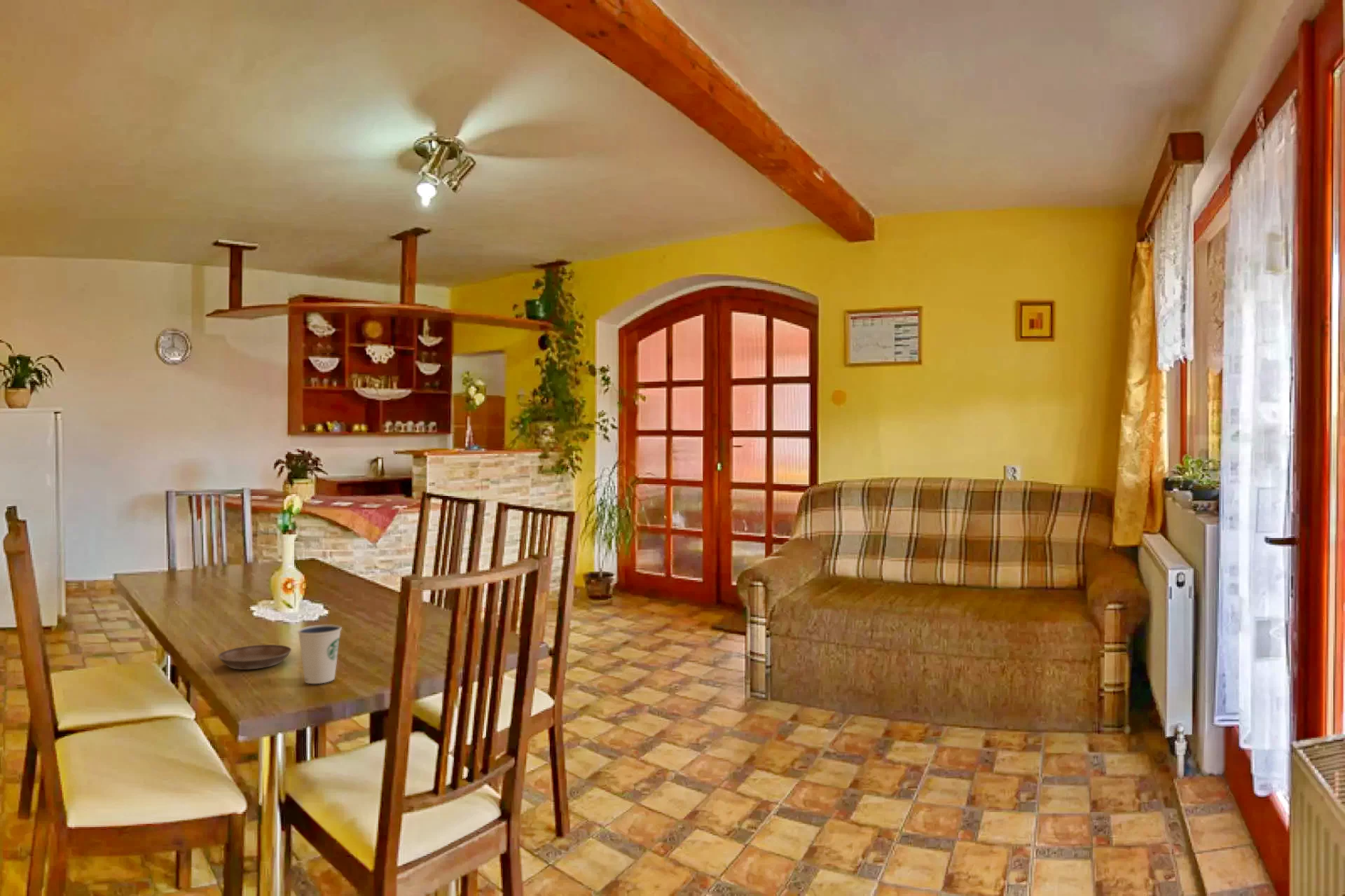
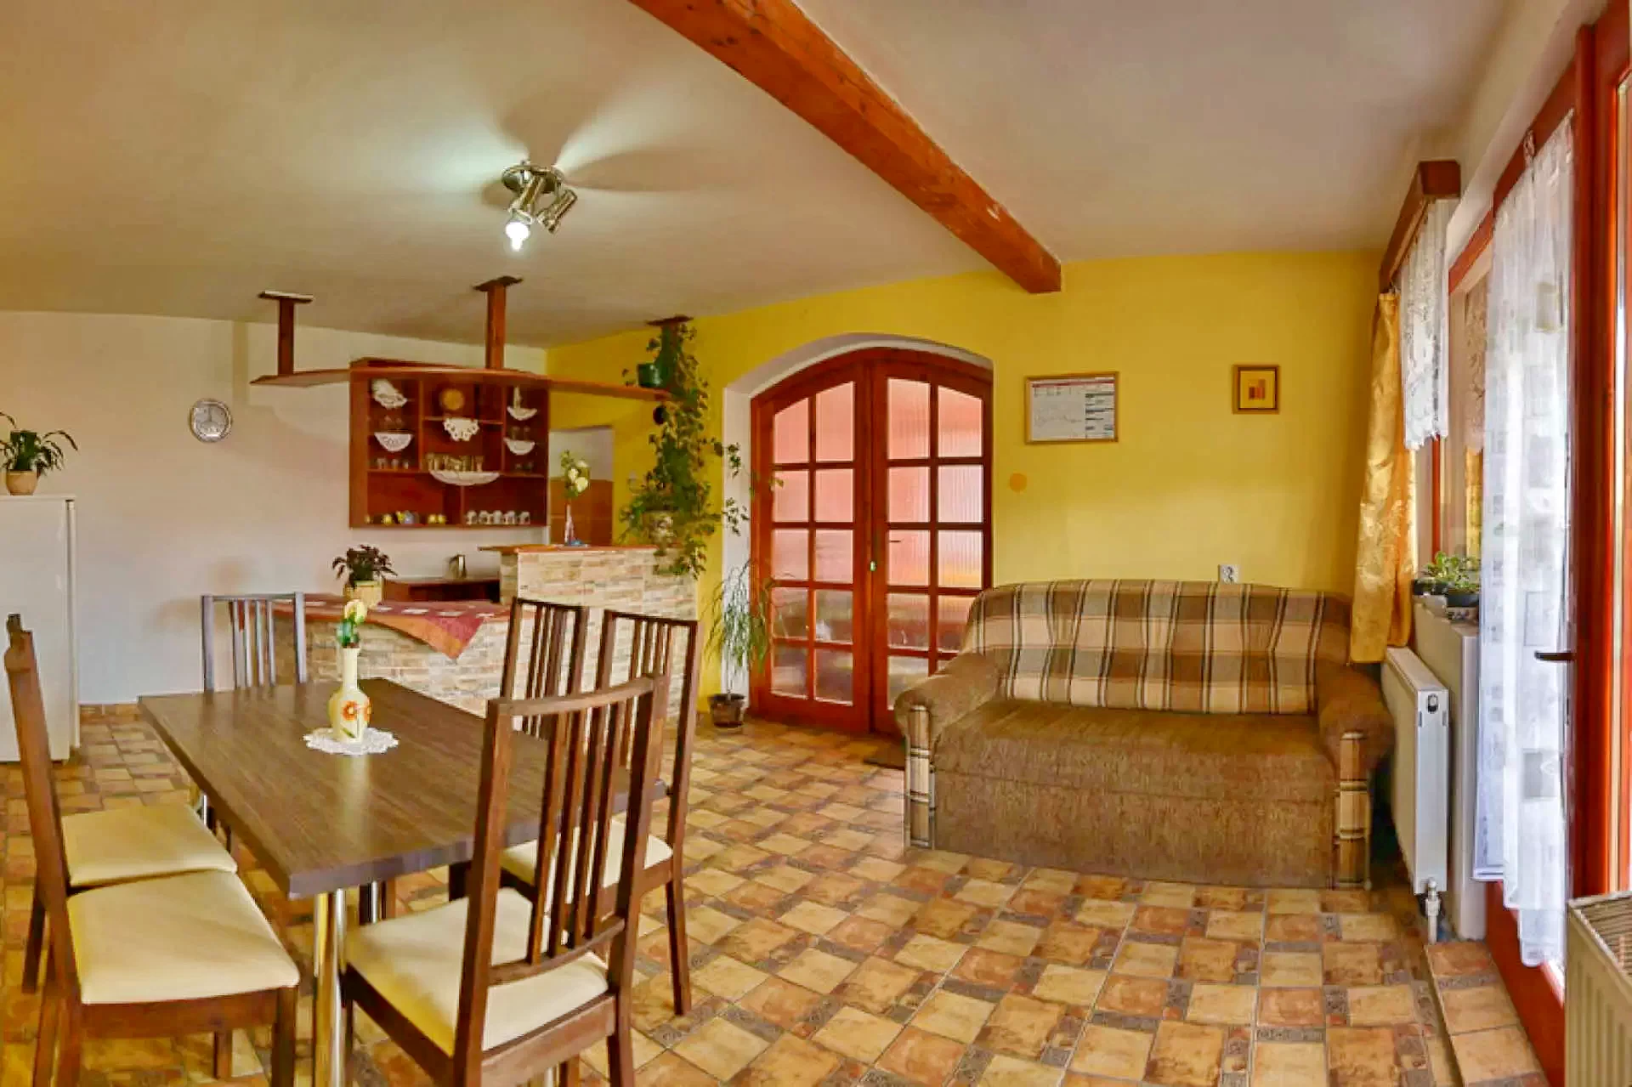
- dixie cup (319, 654)
- saucer (255, 657)
